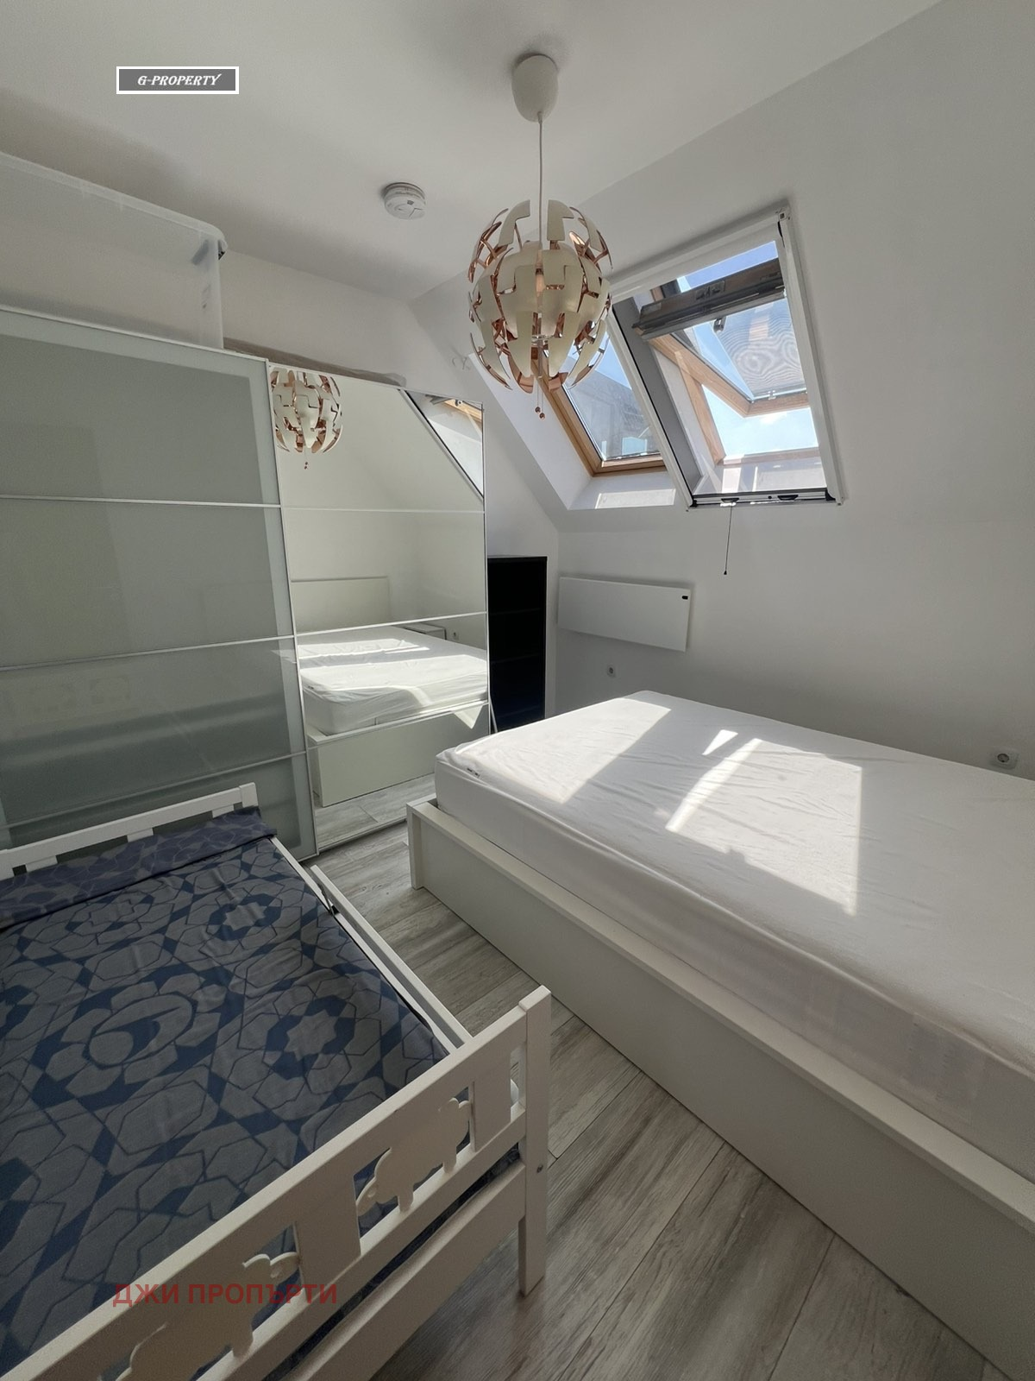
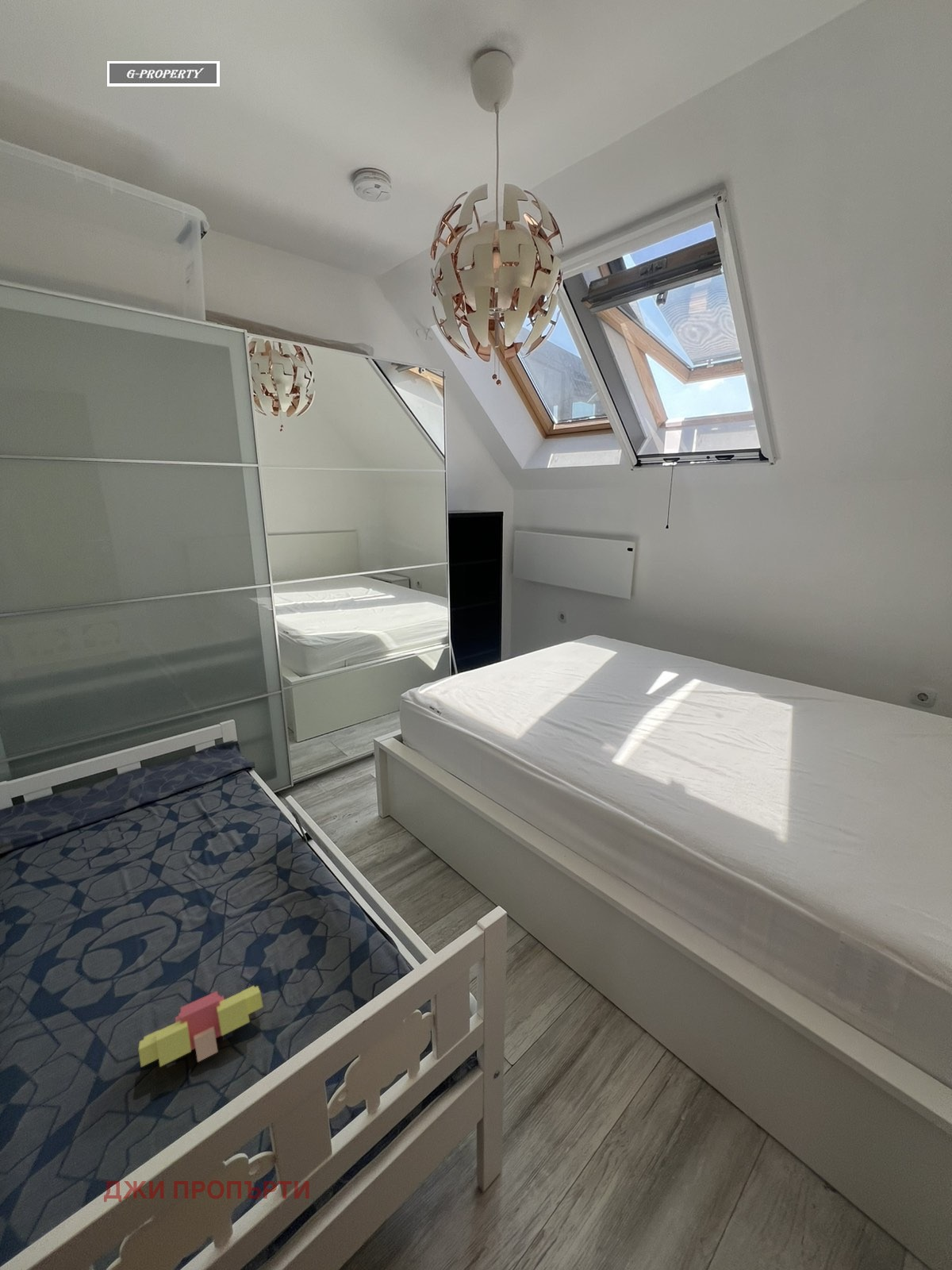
+ toy blocks (202, 1018)
